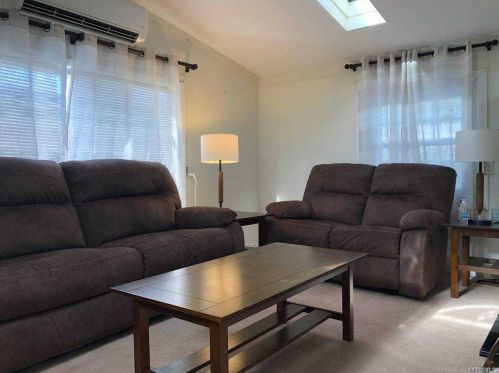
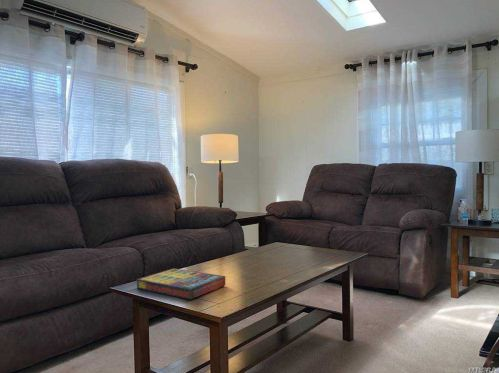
+ game compilation box (181, 282)
